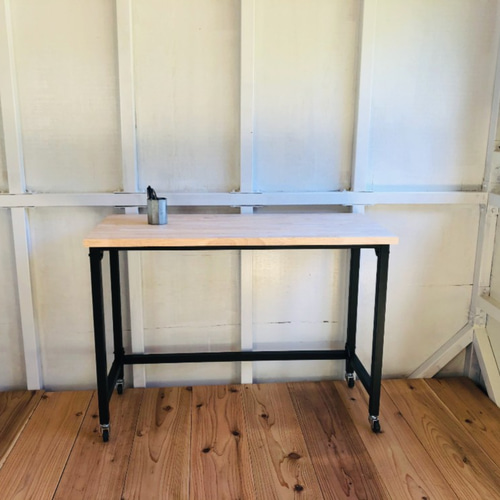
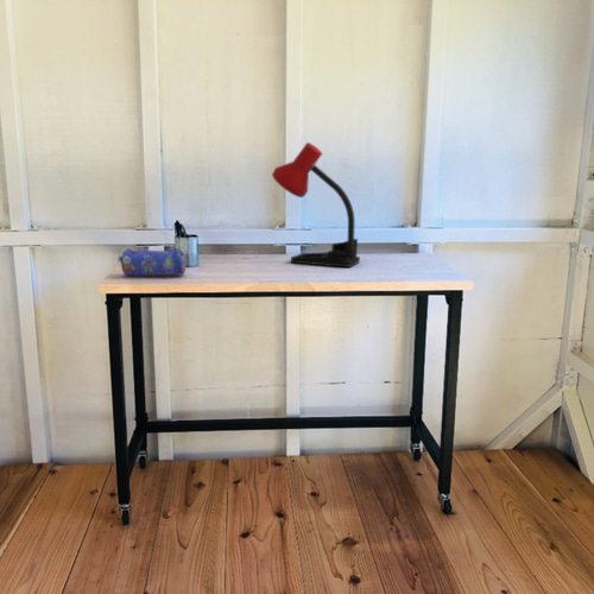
+ pencil case (153, 261)
+ desk lamp (304, 195)
